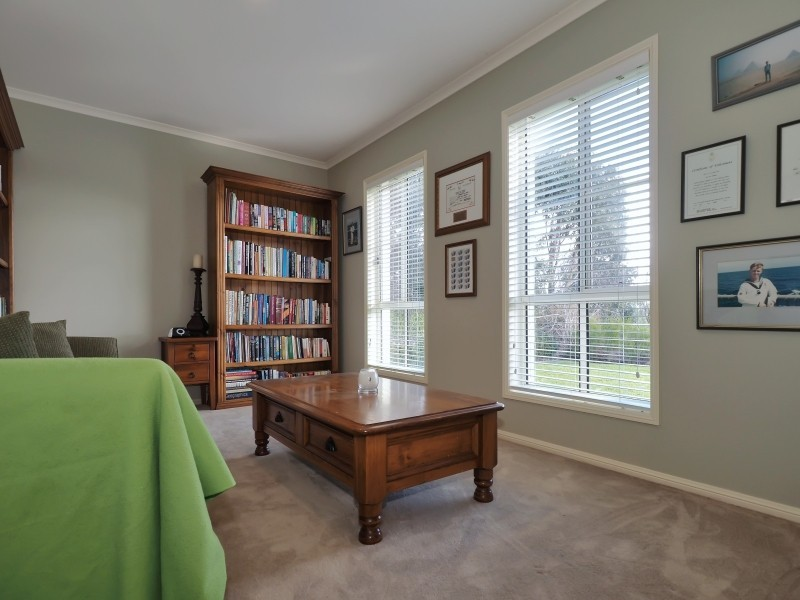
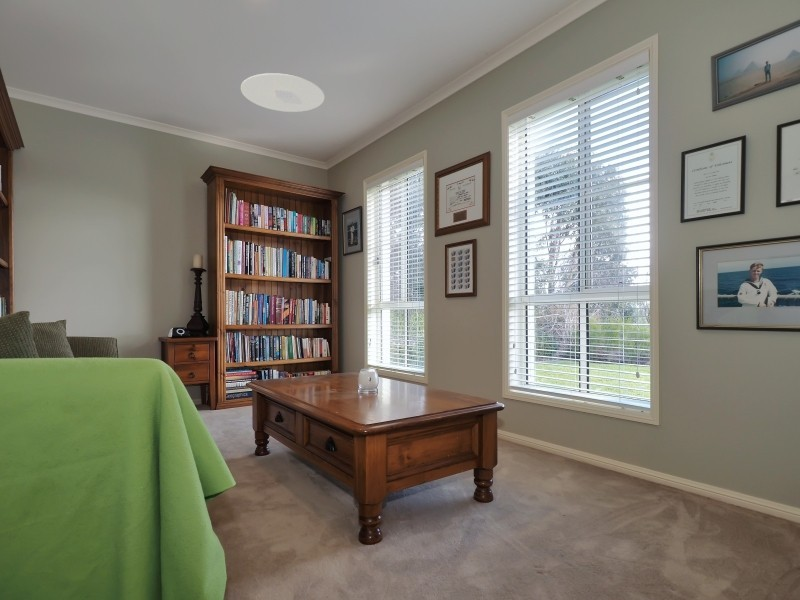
+ ceiling light (283, 90)
